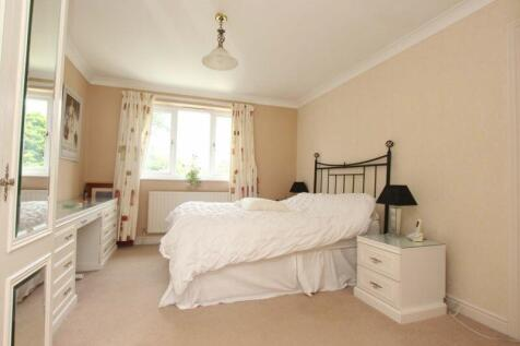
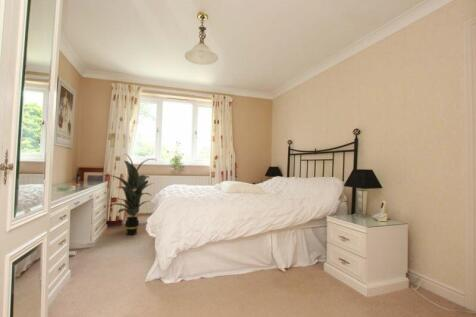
+ indoor plant (131, 193)
